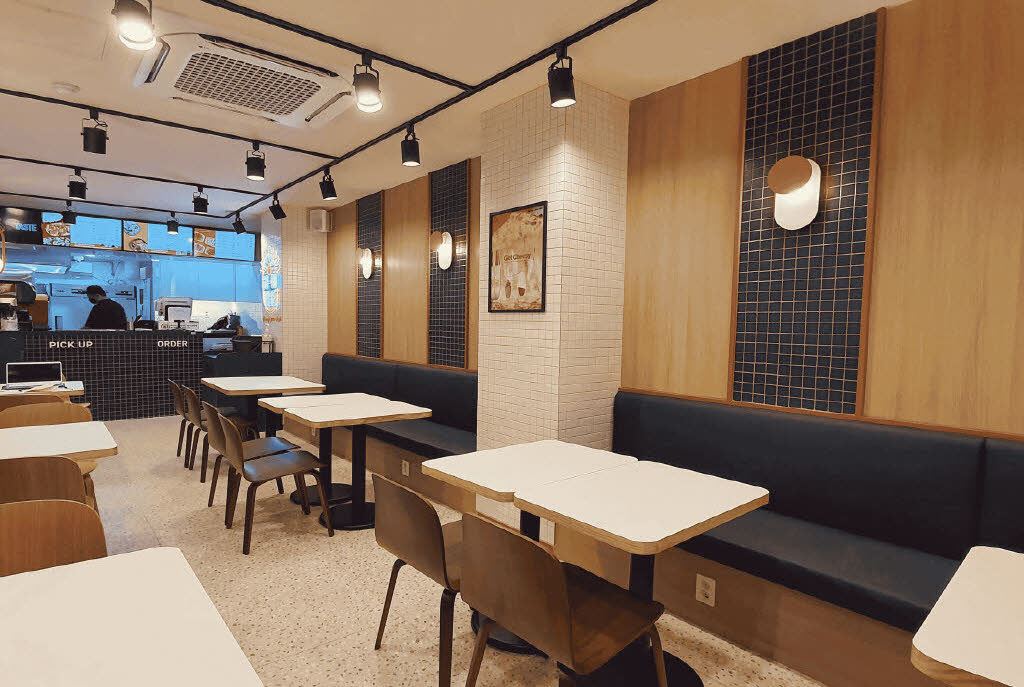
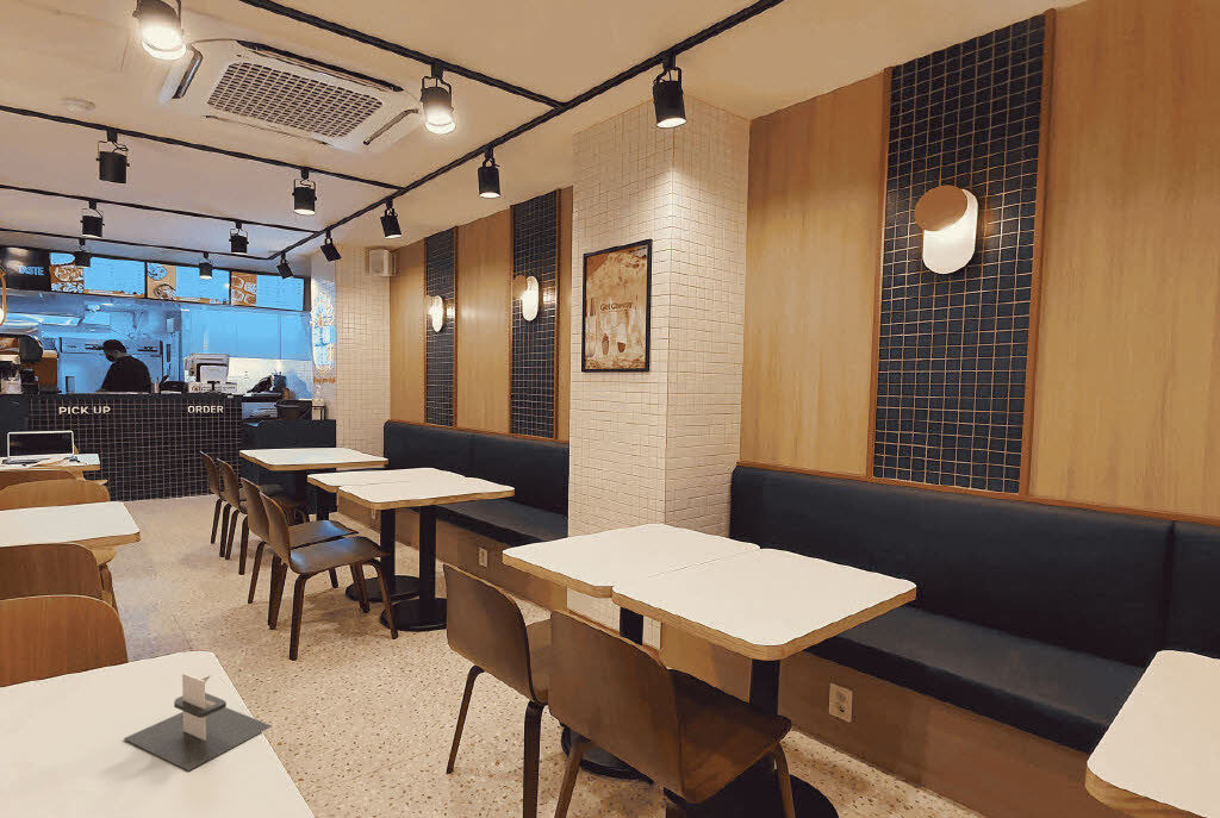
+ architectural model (198, 703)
